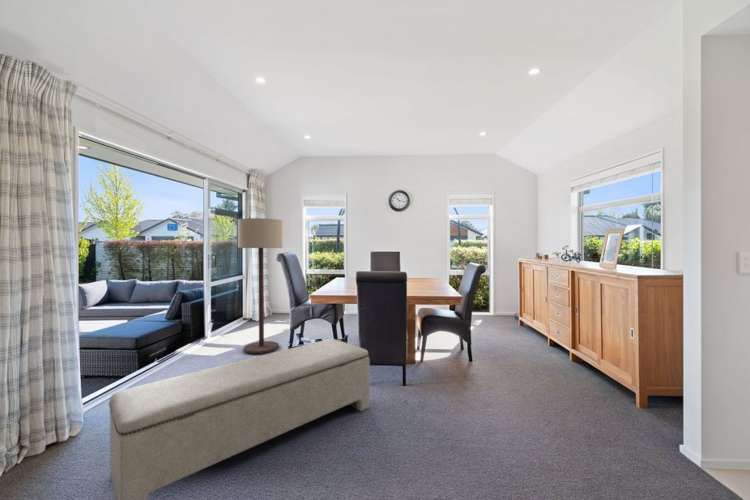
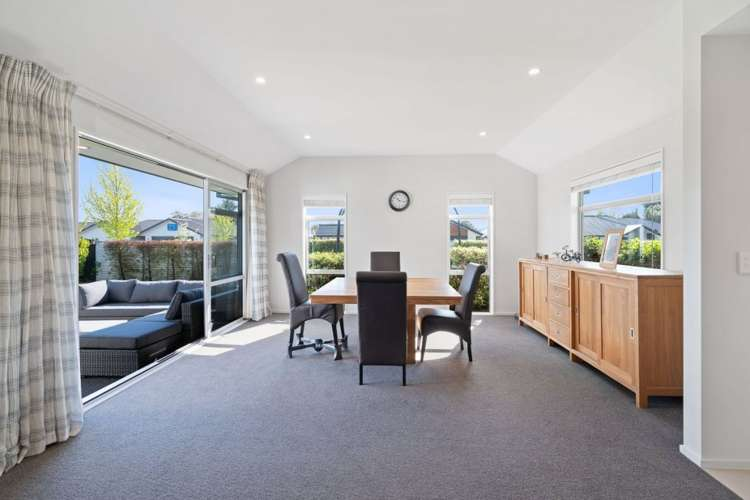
- bench (262, 400)
- floor lamp (261, 284)
